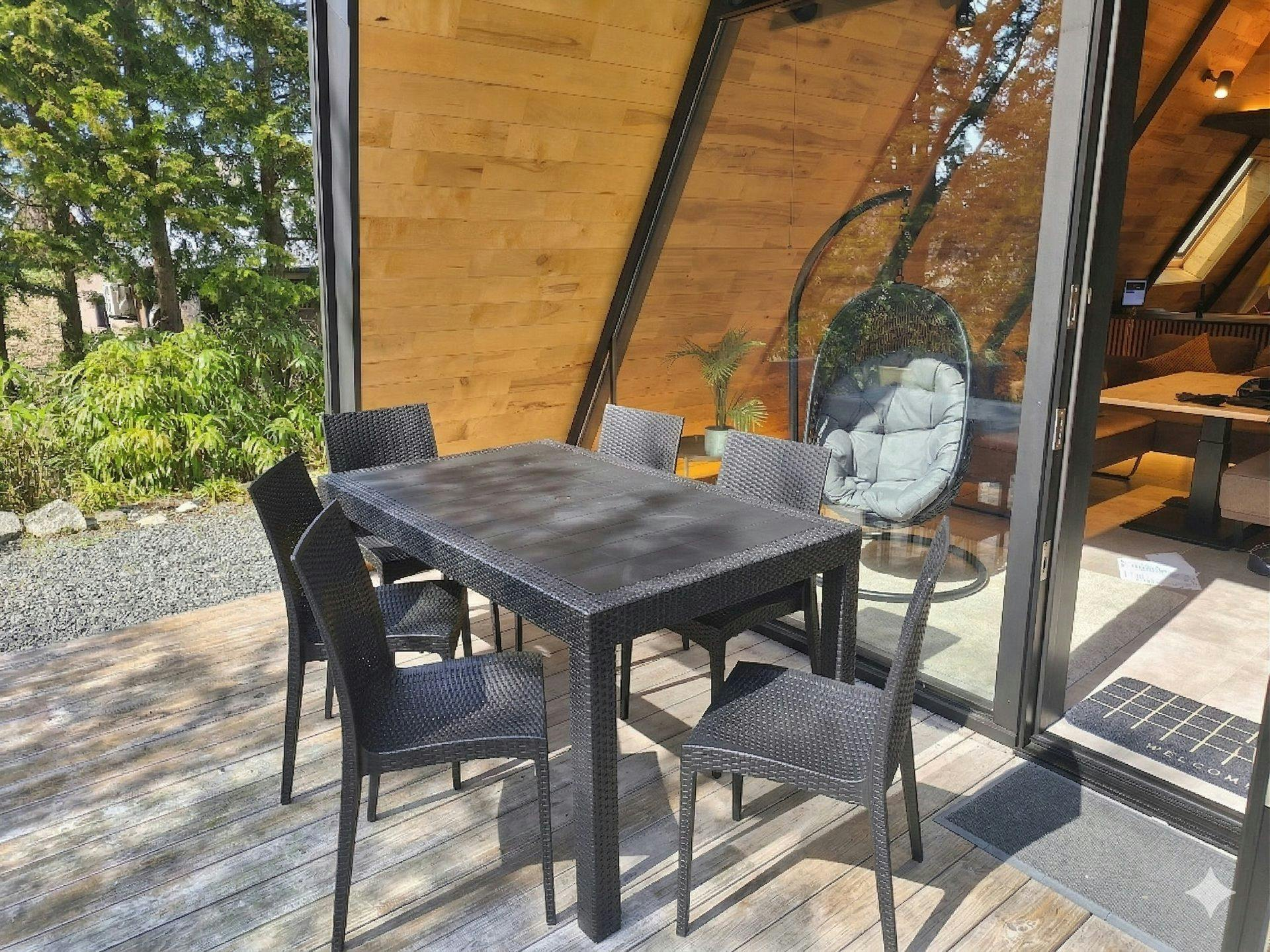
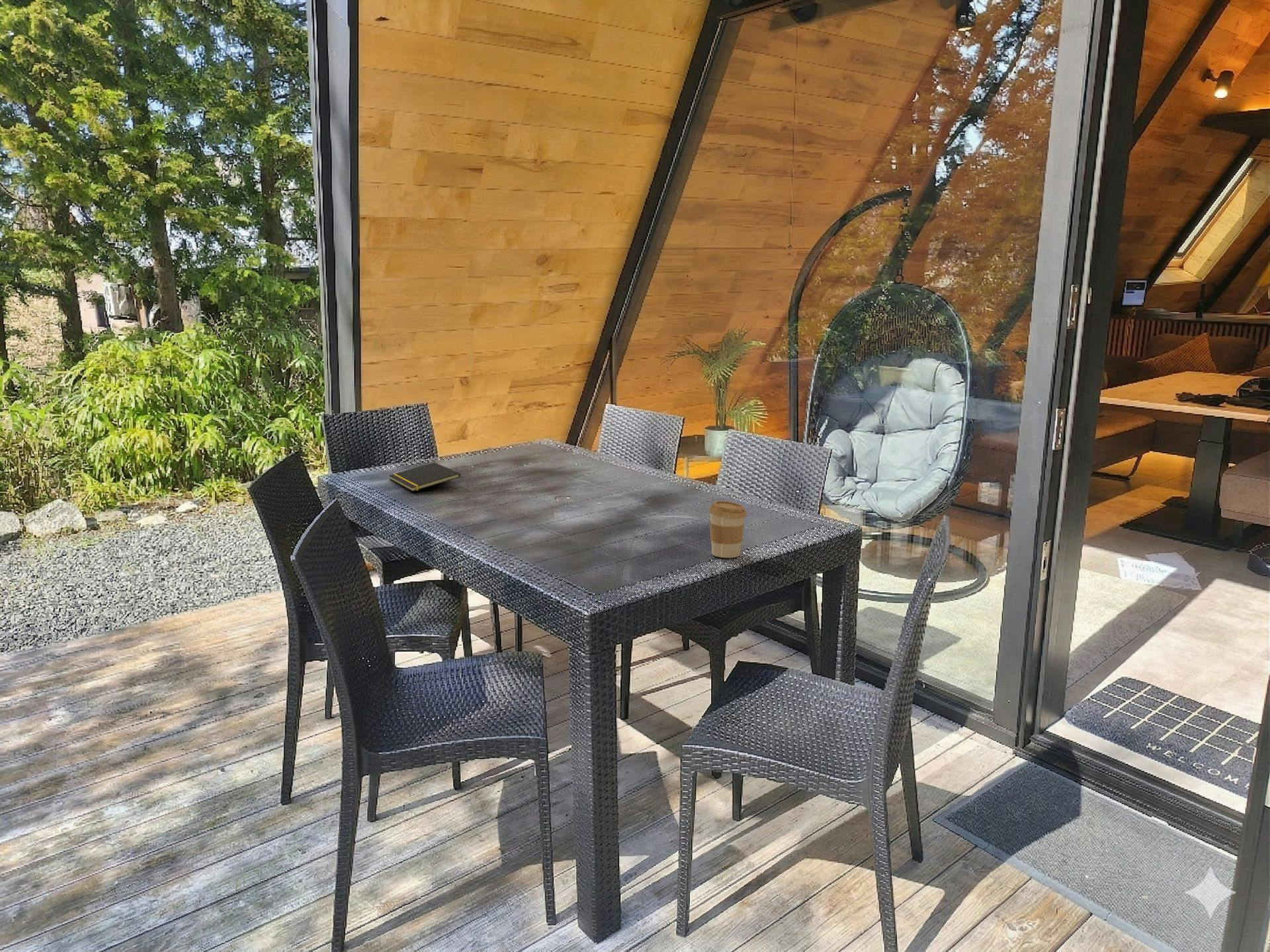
+ coffee cup (727, 529)
+ notepad (424, 476)
